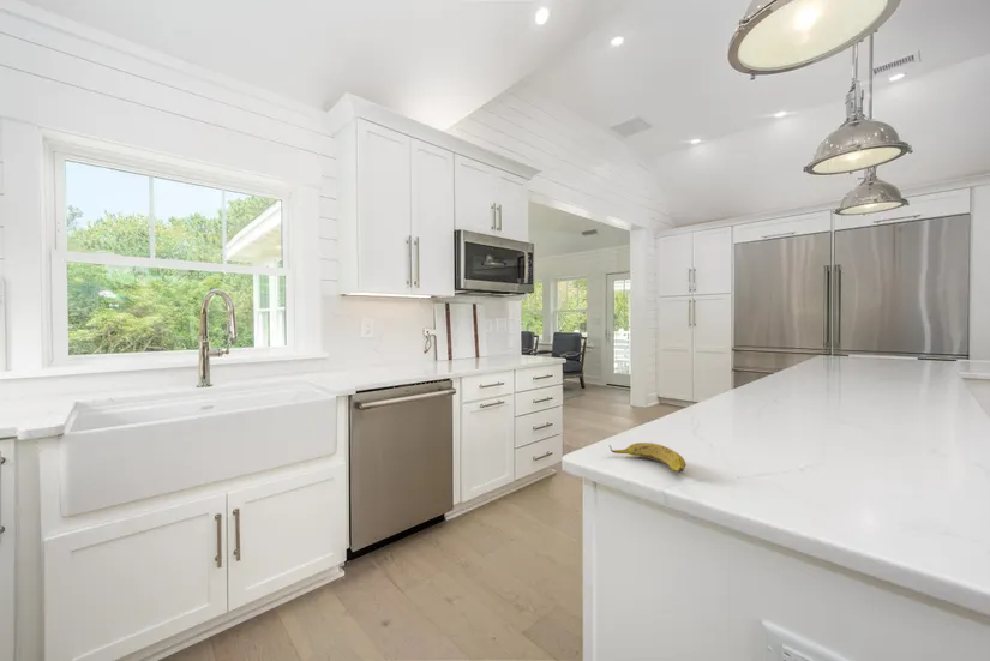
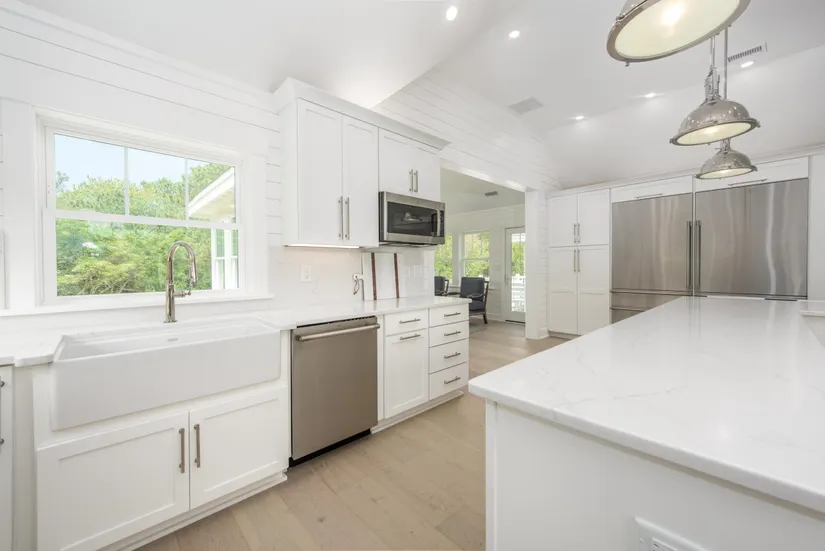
- banana (649, 455)
